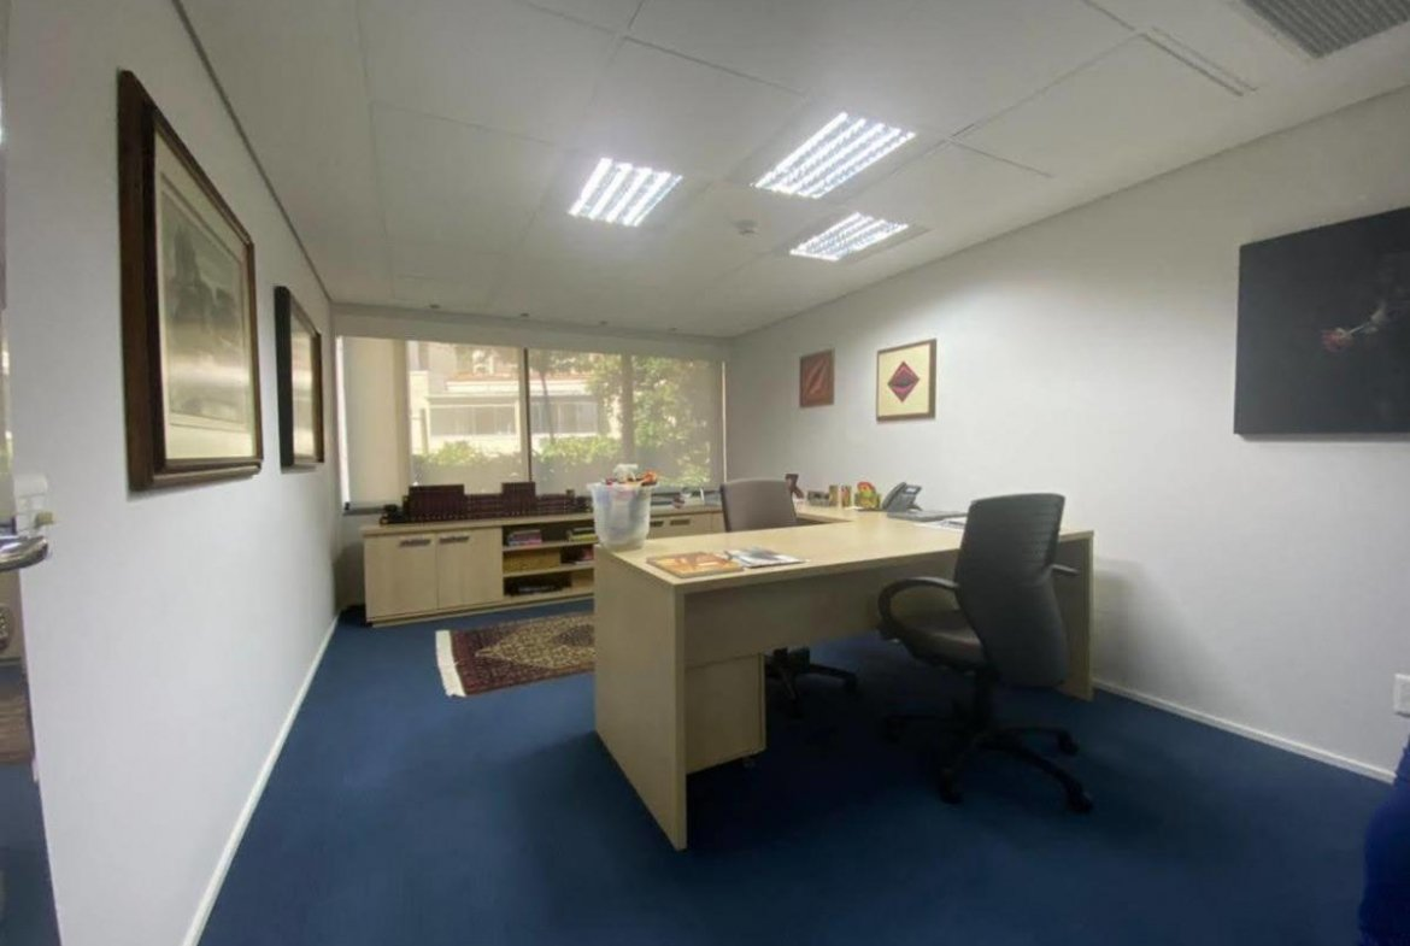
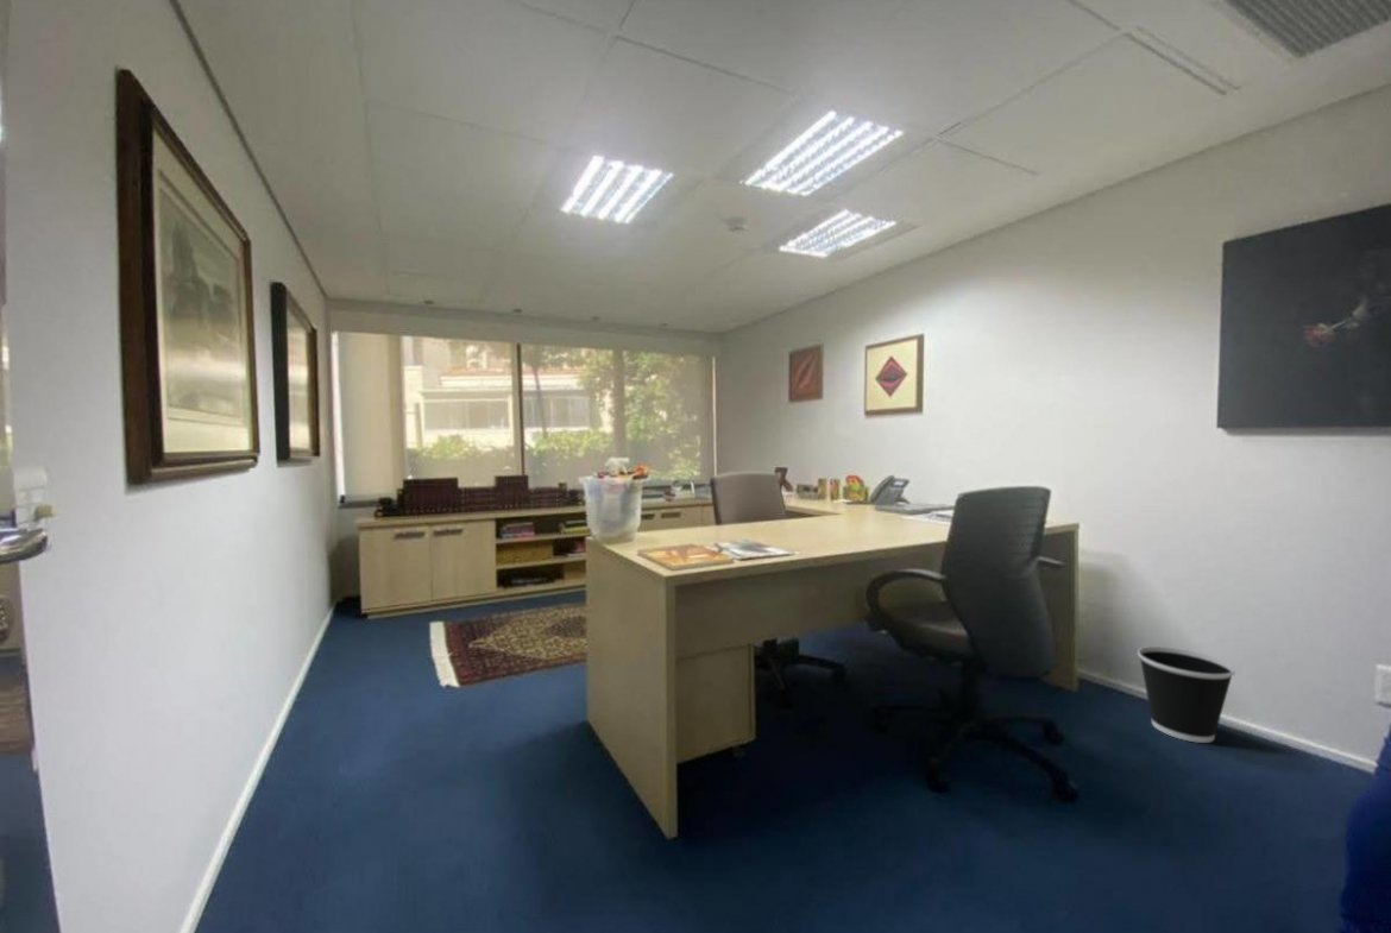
+ wastebasket (1183, 694)
